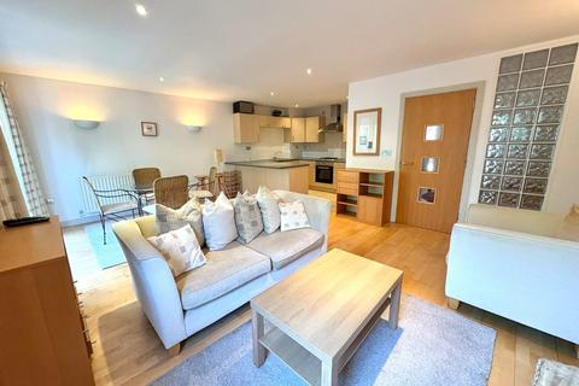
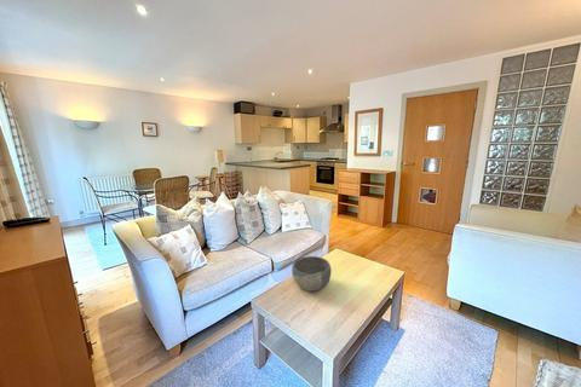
+ bowl (311, 275)
